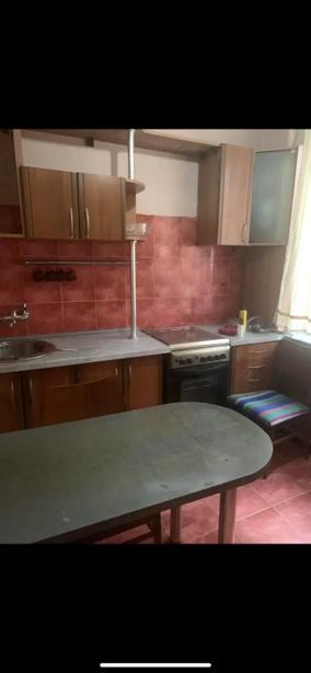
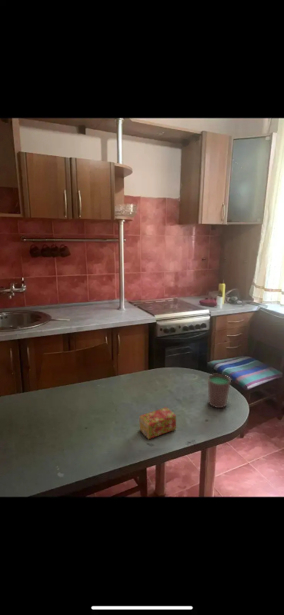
+ cup (218, 391)
+ tea box (157, 421)
